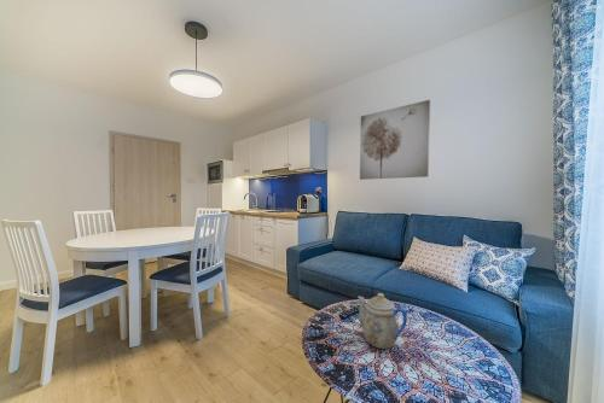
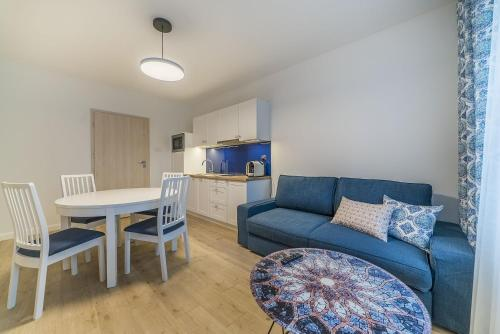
- wall art (391, 144)
- teapot (379, 317)
